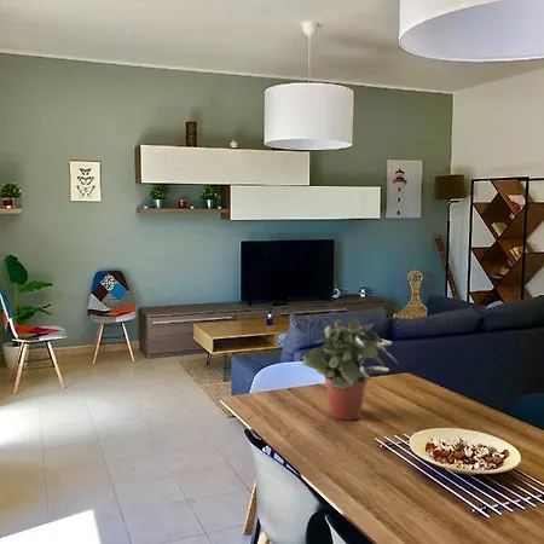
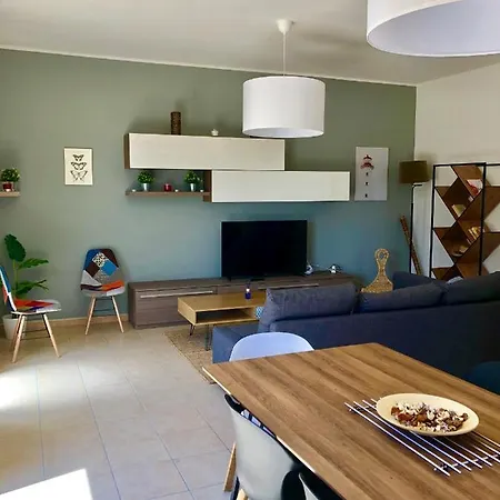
- potted plant (347, 366)
